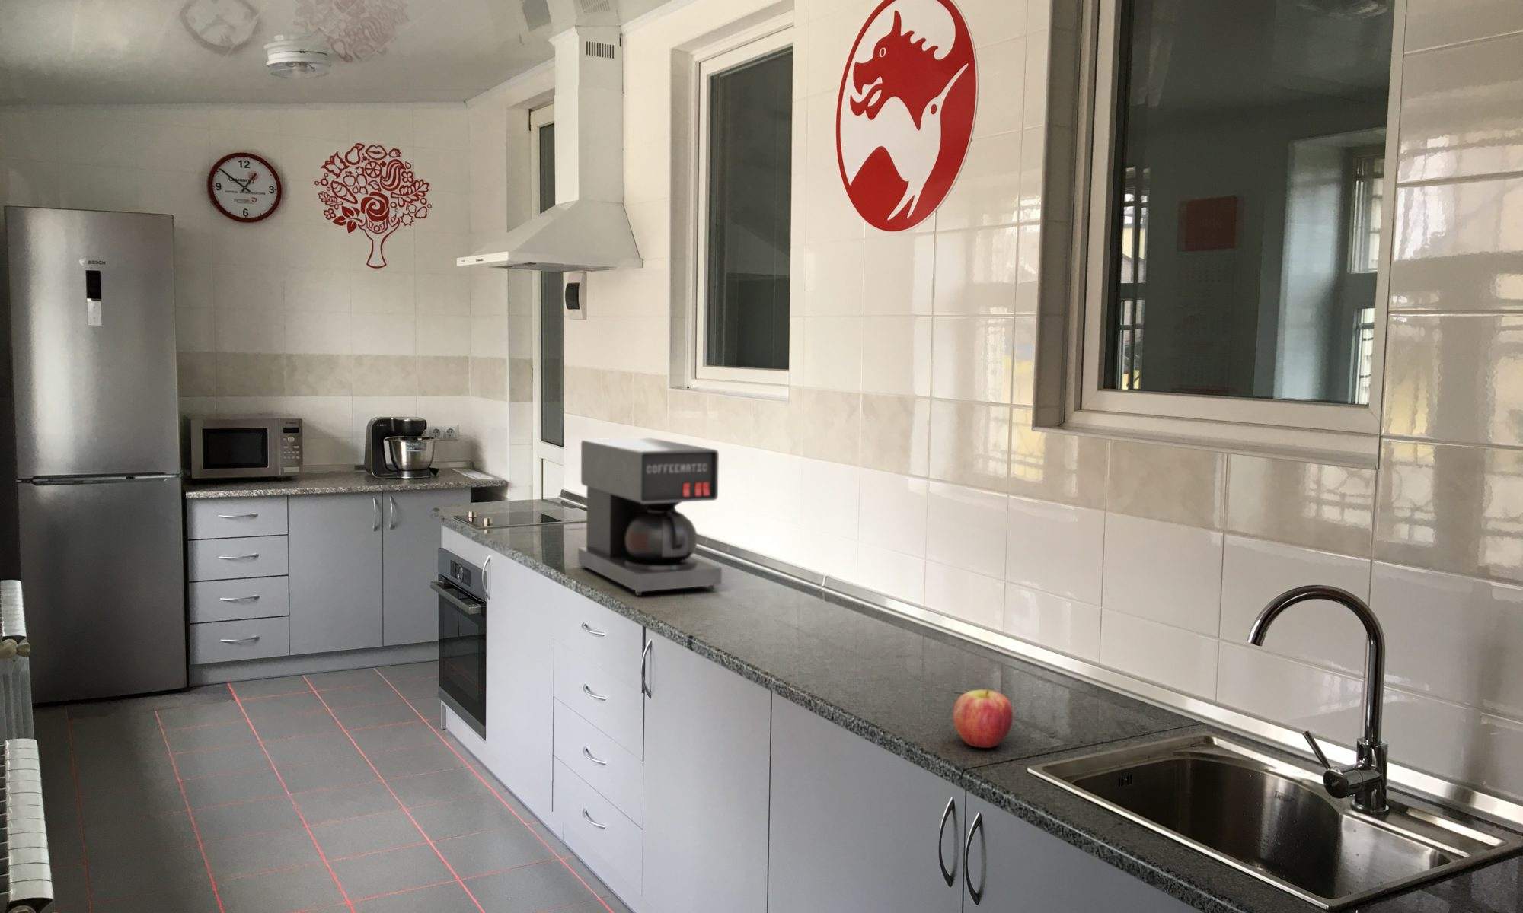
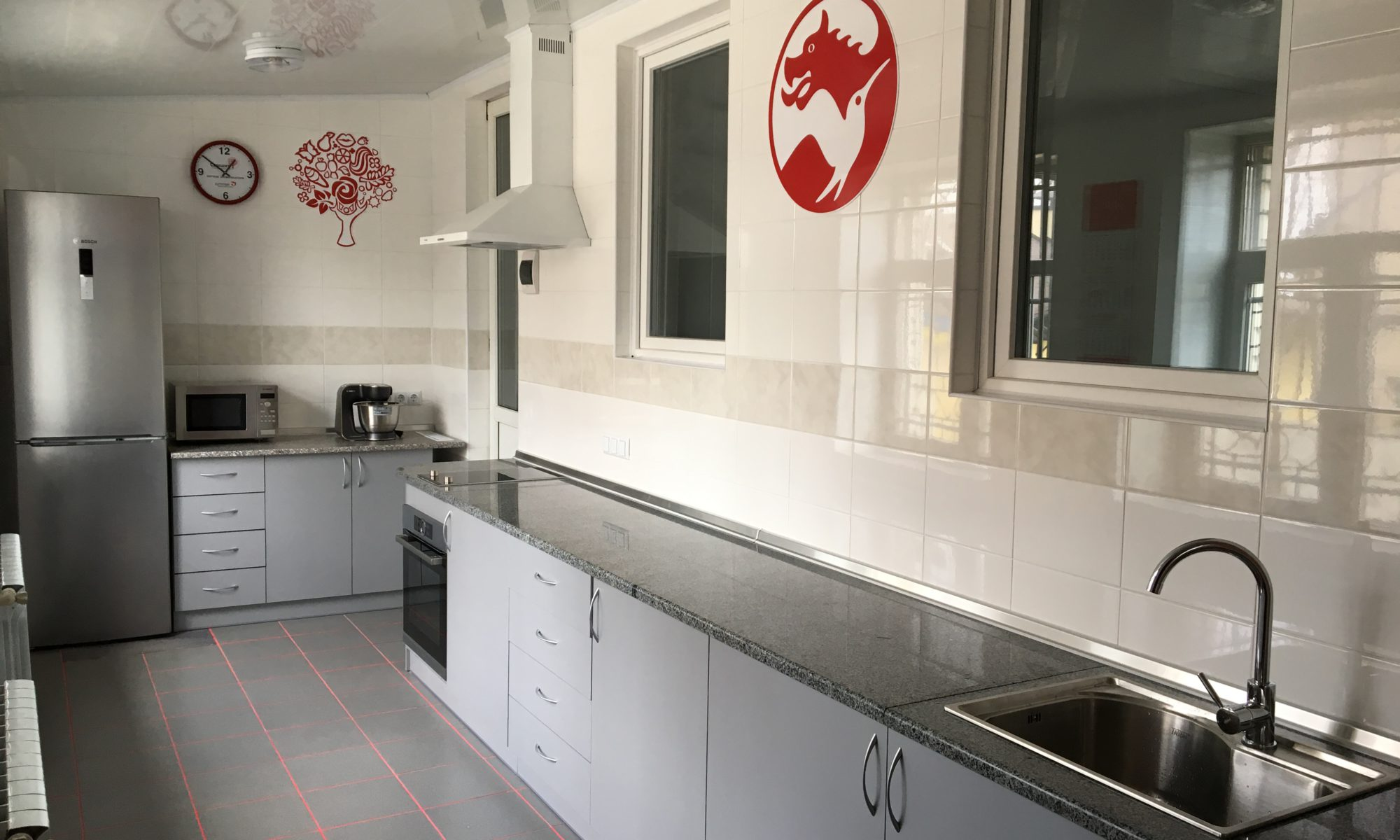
- apple (982, 716)
- coffee maker (646, 511)
